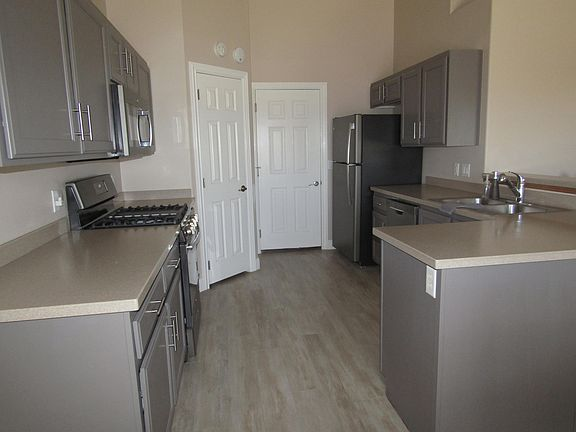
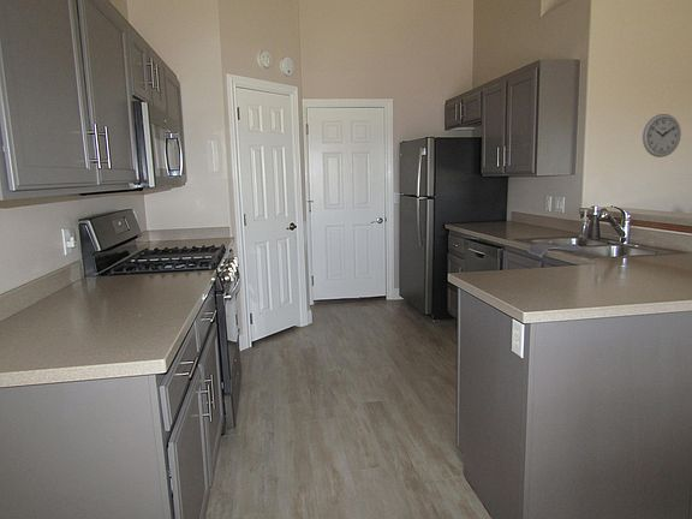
+ wall clock (662, 135)
